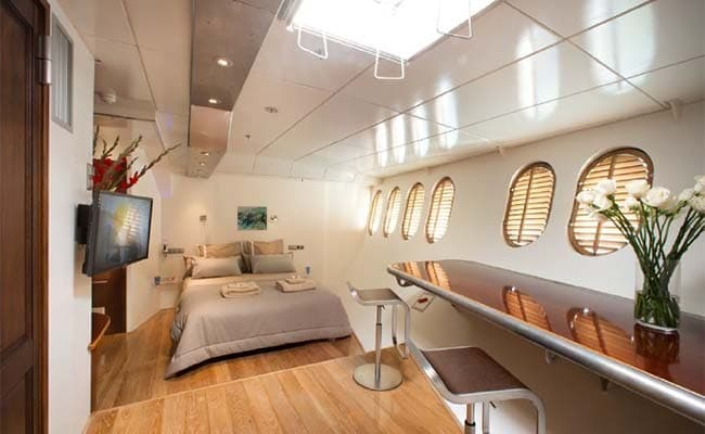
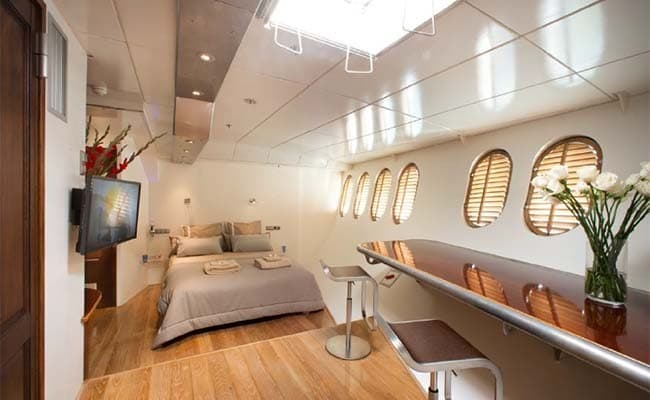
- wall art (252, 218)
